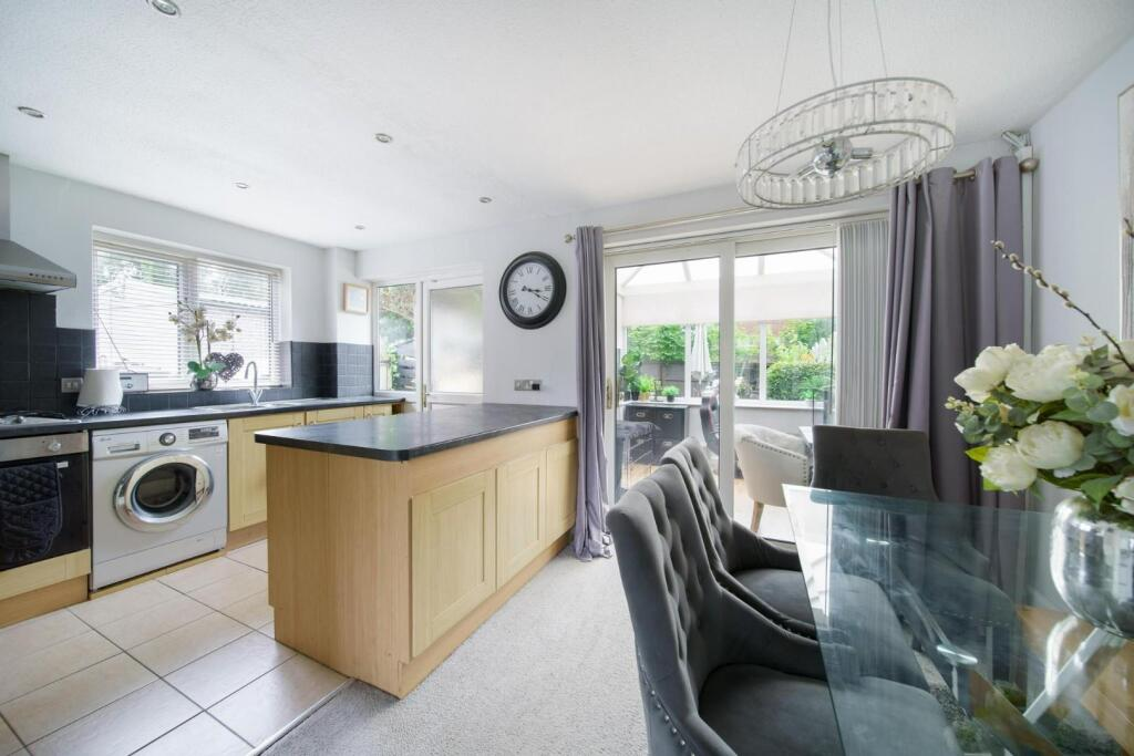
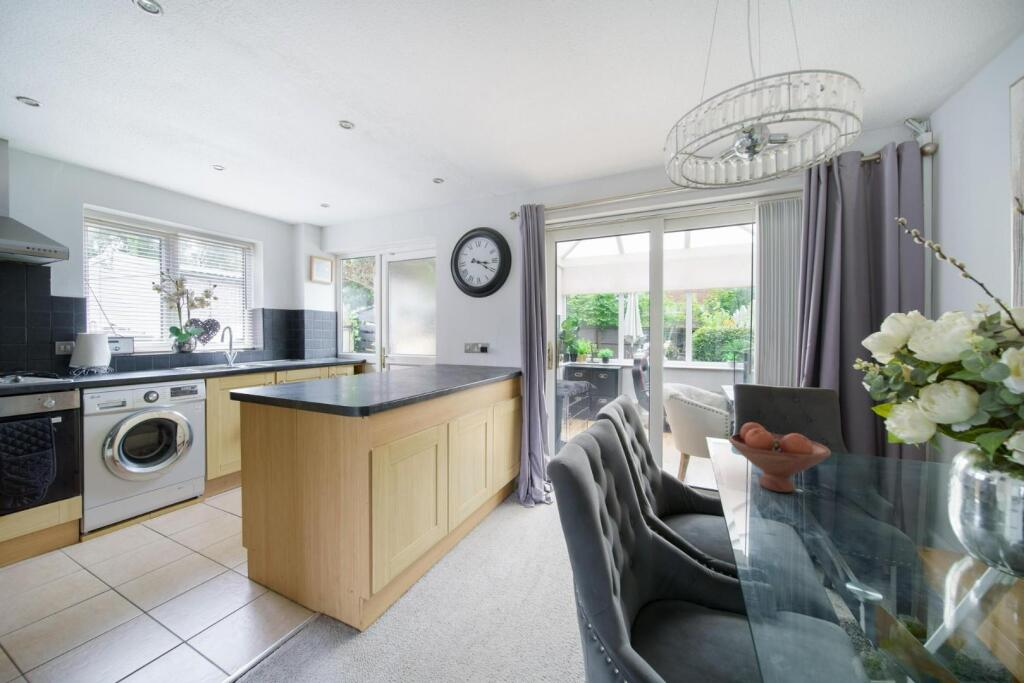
+ fruit bowl (776, 456)
